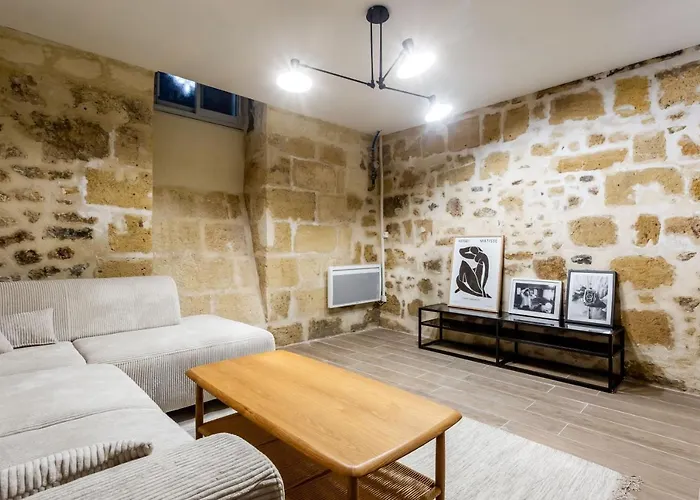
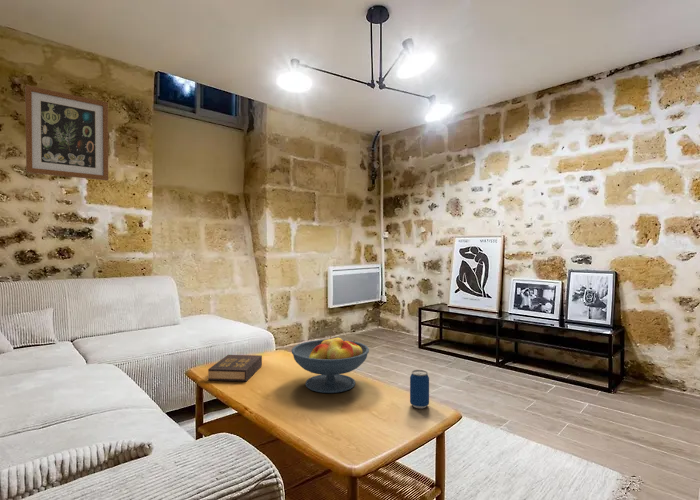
+ beverage can (419, 389)
+ wall art (69, 135)
+ fruit bowl (330, 360)
+ hardback book (236, 367)
